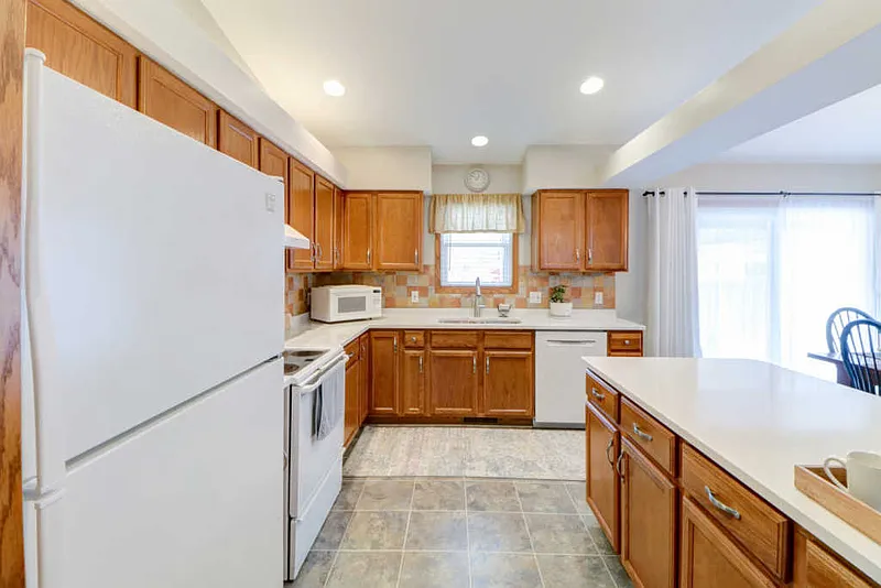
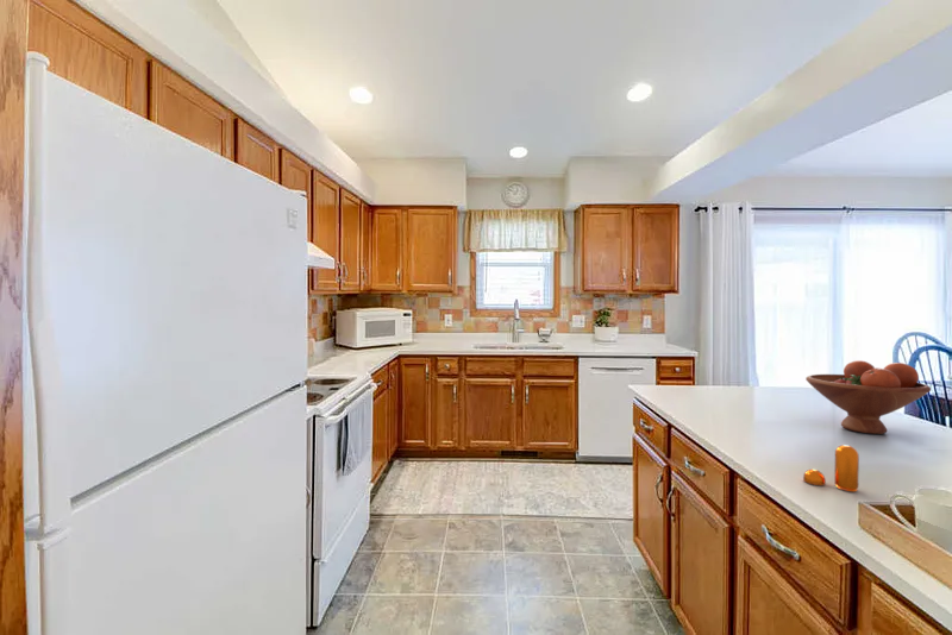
+ fruit bowl (863, 396)
+ pepper shaker (835, 464)
